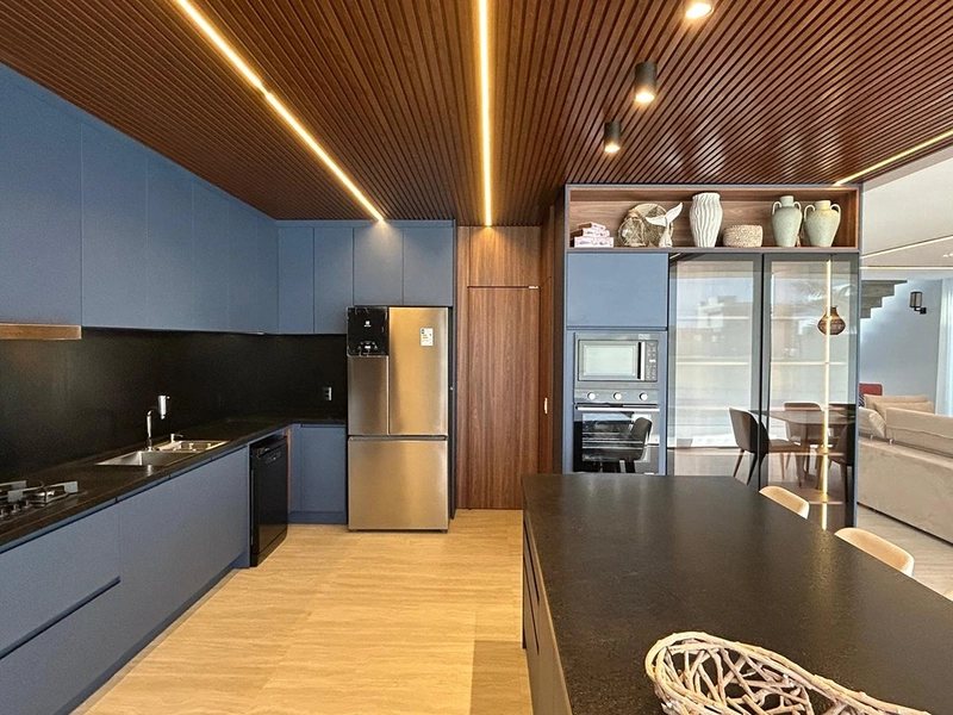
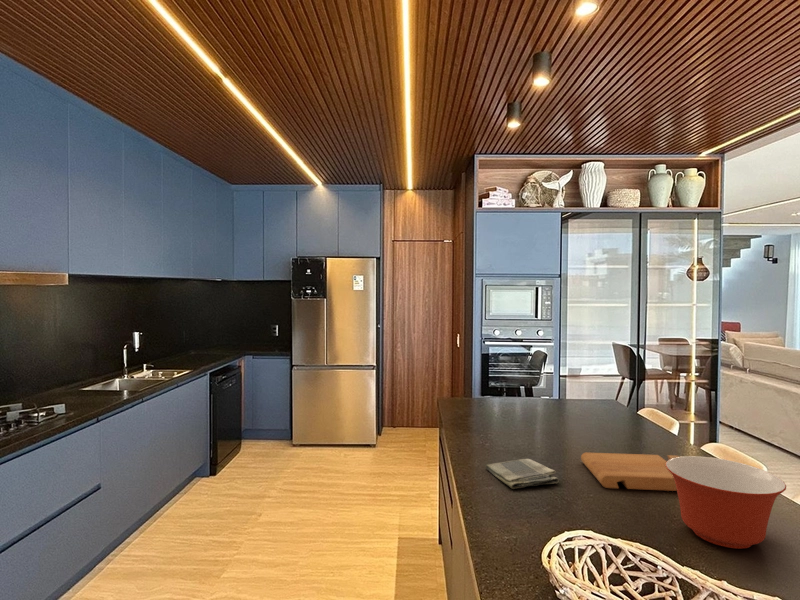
+ cutting board (644, 470)
+ dish towel (521, 471)
+ mixing bowl (721, 504)
